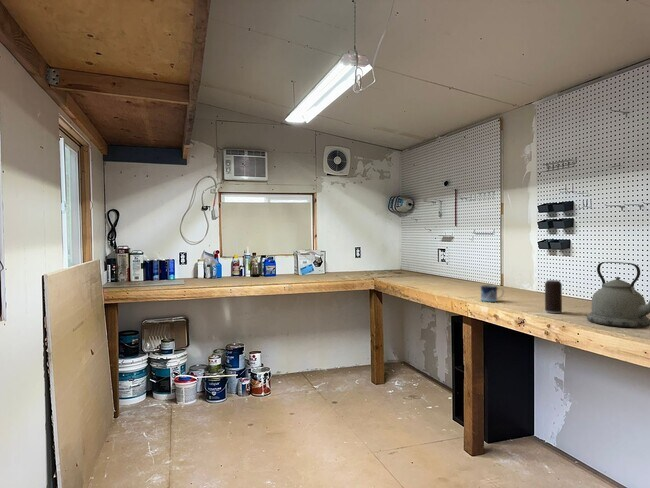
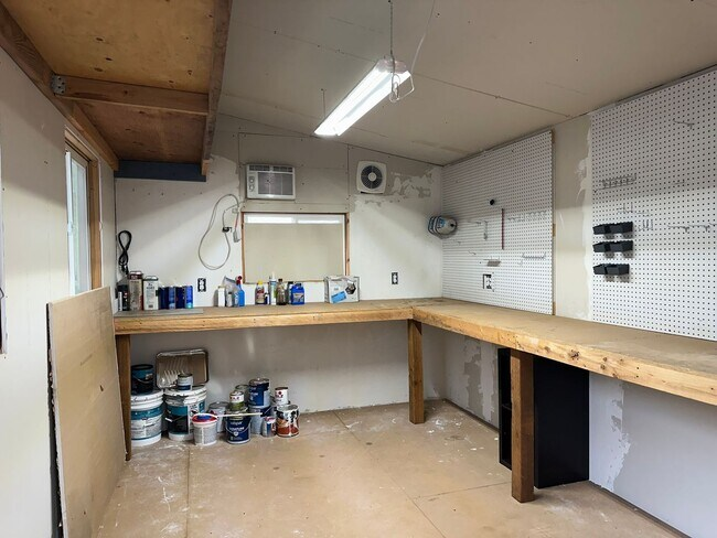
- mug (492, 293)
- kettle (622, 292)
- beverage can (553, 296)
